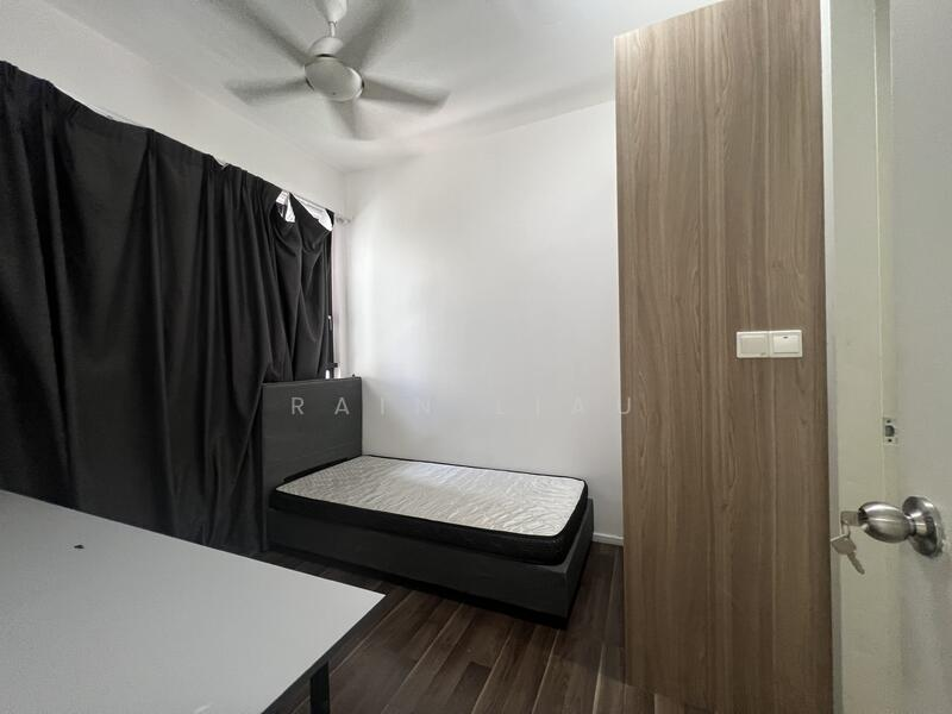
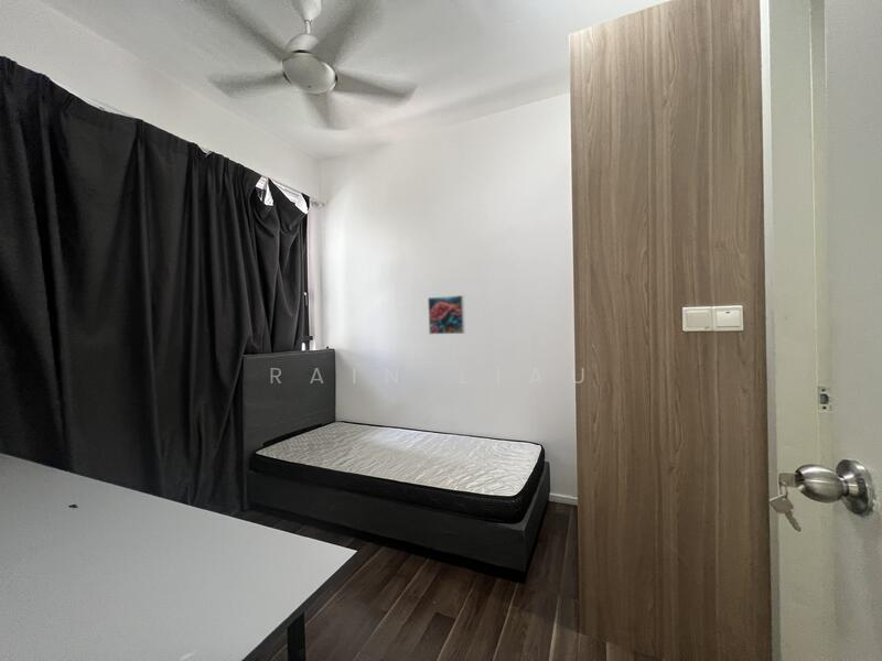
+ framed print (445, 315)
